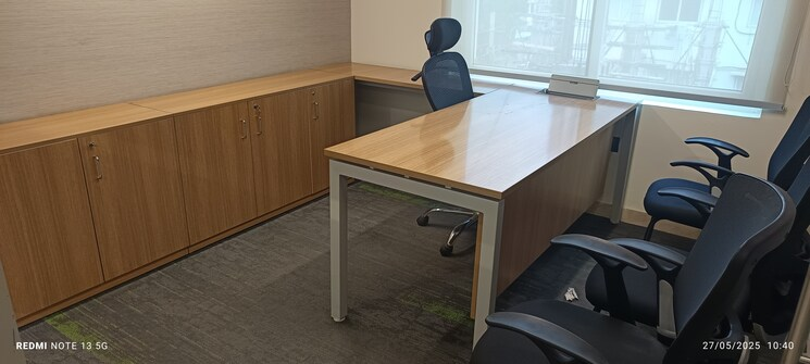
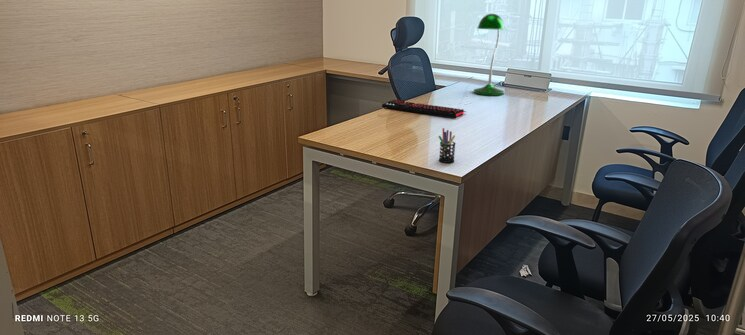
+ pen holder (445, 145)
+ keyboard (423, 107)
+ desk lamp (493, 54)
